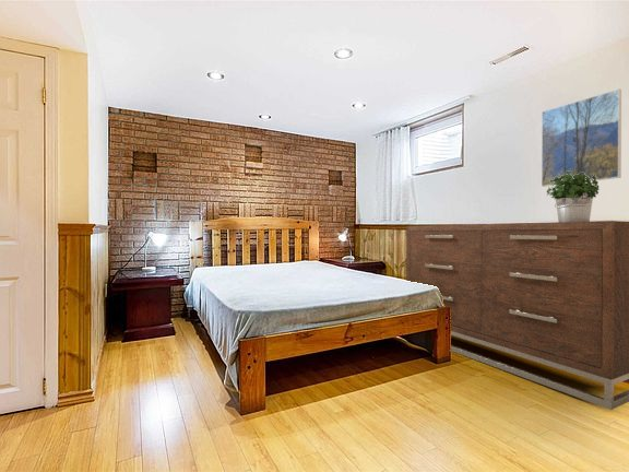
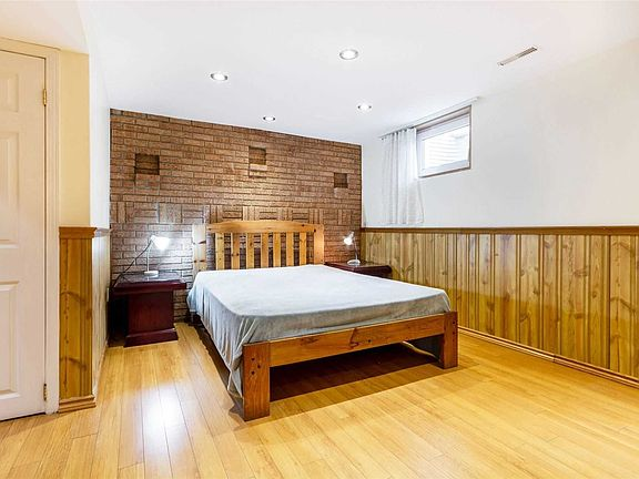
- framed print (578, 141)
- potted plant (572, 197)
- dresser (503, 291)
